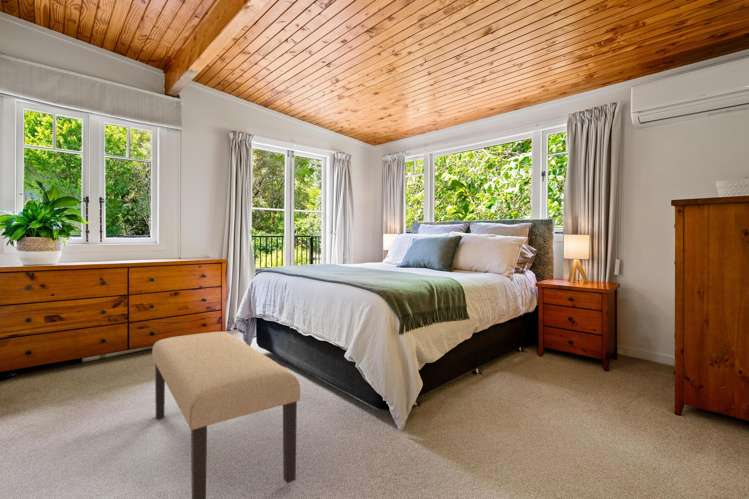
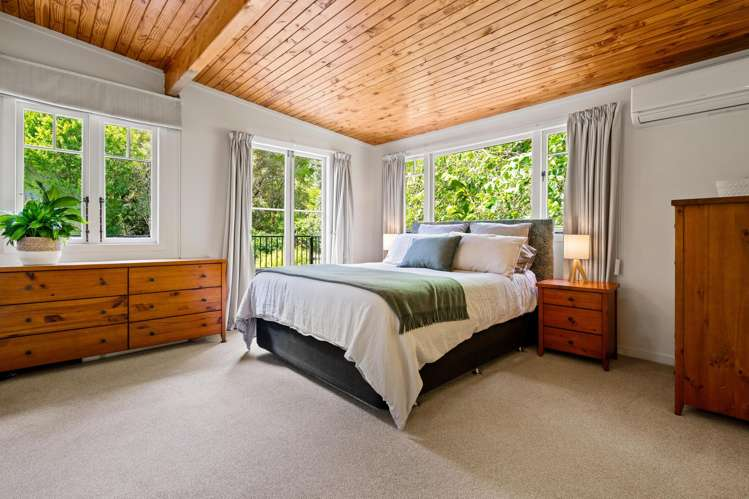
- bench (214, 397)
